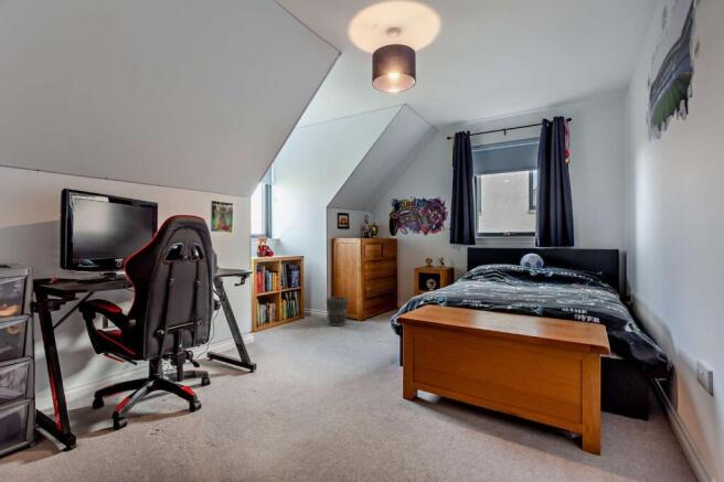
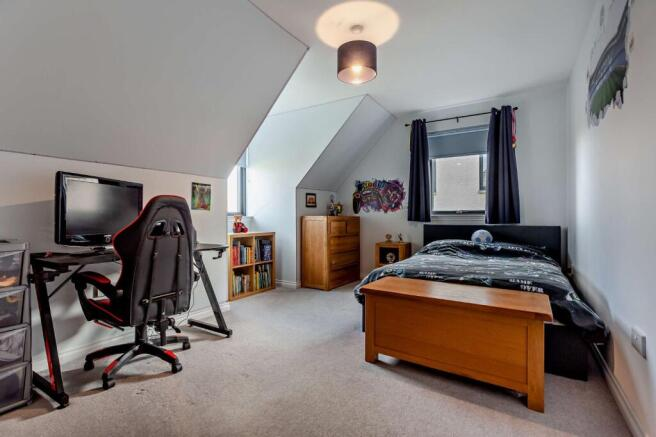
- wastebasket (337, 311)
